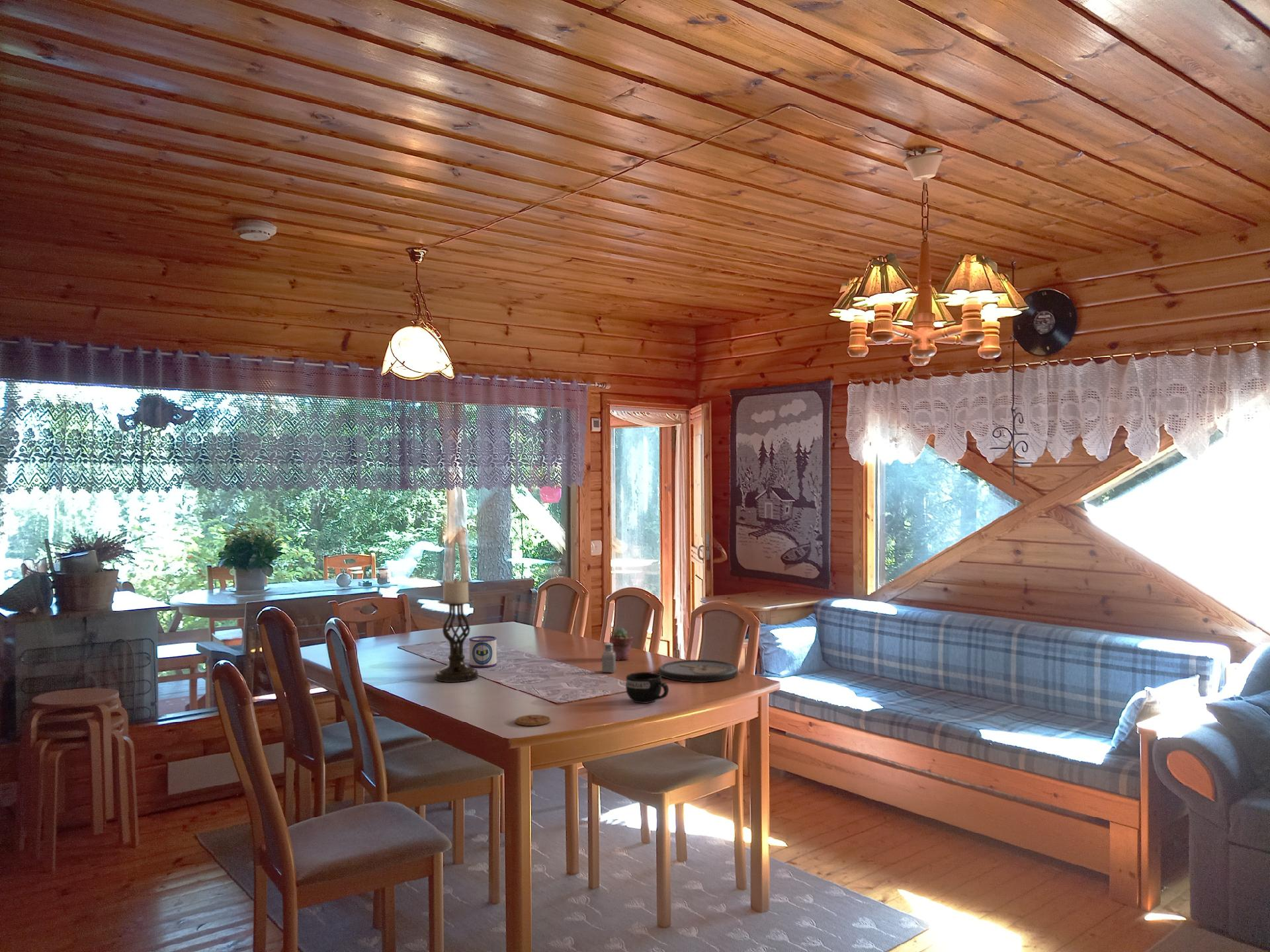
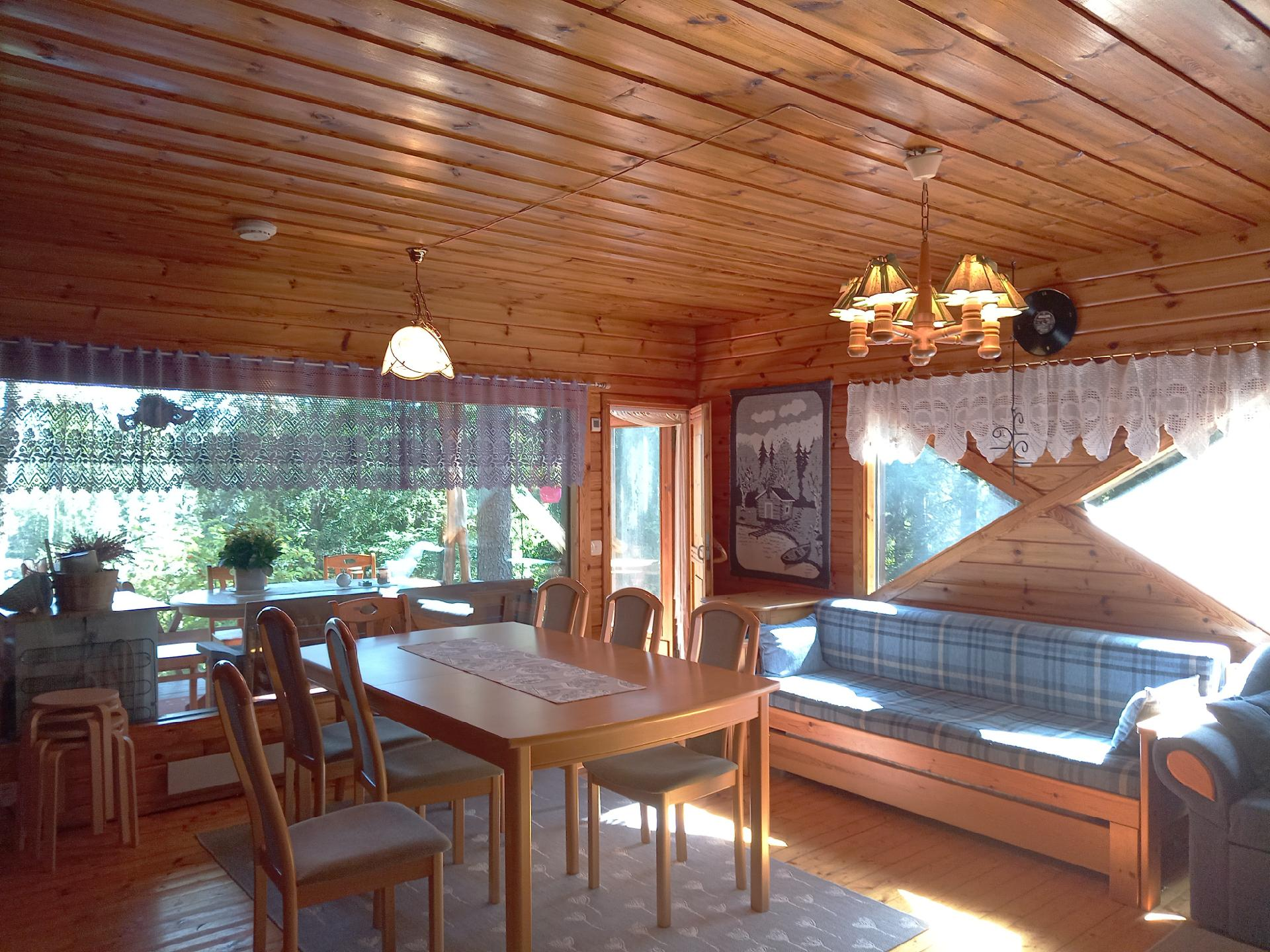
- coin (698, 670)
- candle holder (456, 628)
- saltshaker (609, 657)
- potted succulent (621, 643)
- coaster (532, 720)
- mug (481, 650)
- mug (648, 688)
